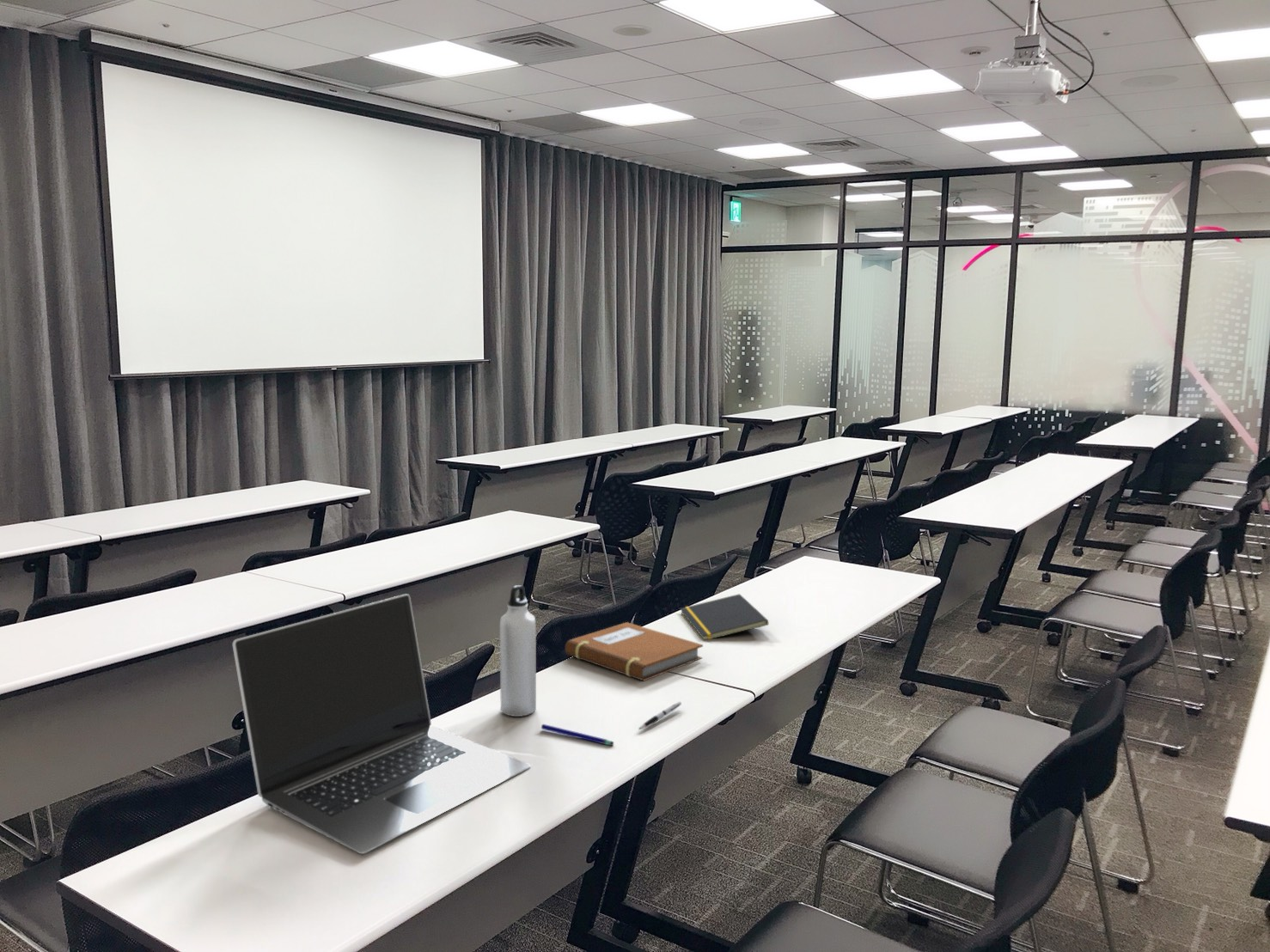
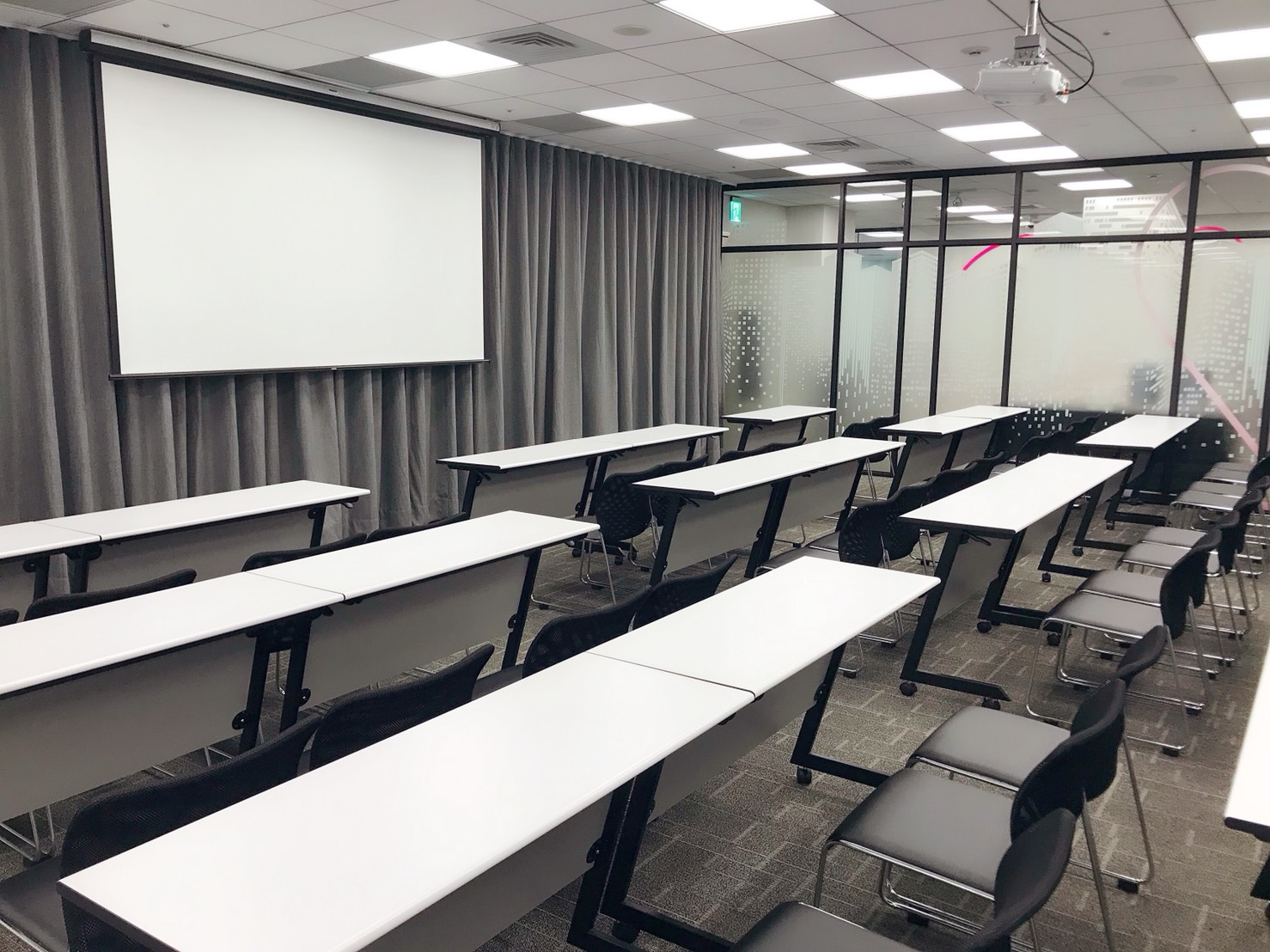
- pen (660, 716)
- water bottle (517, 649)
- pen (577, 735)
- notebook (631, 650)
- laptop (388, 706)
- notepad (722, 616)
